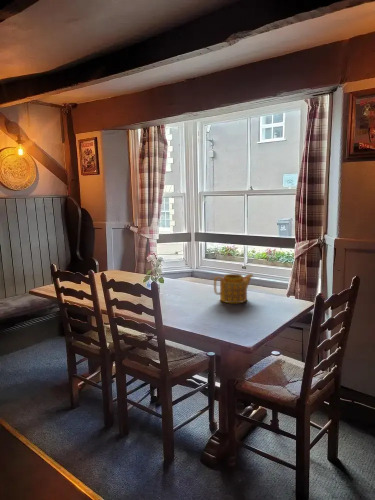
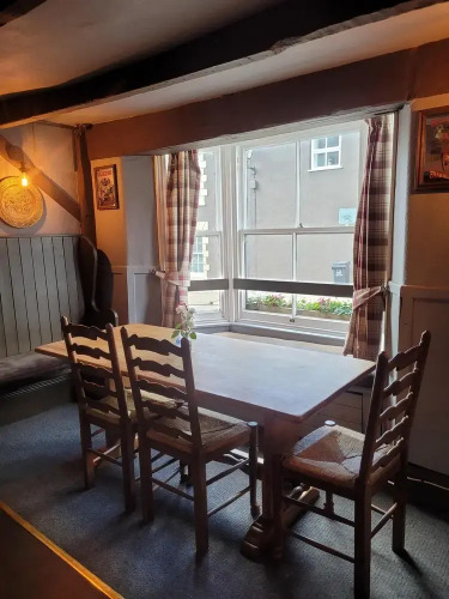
- teapot (234, 287)
